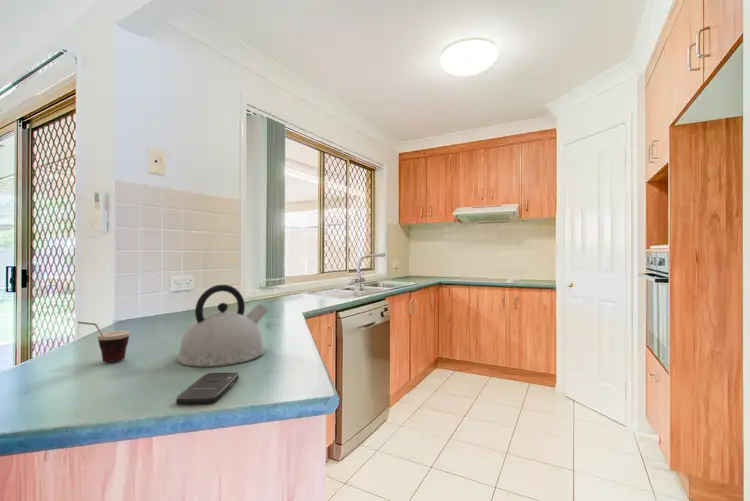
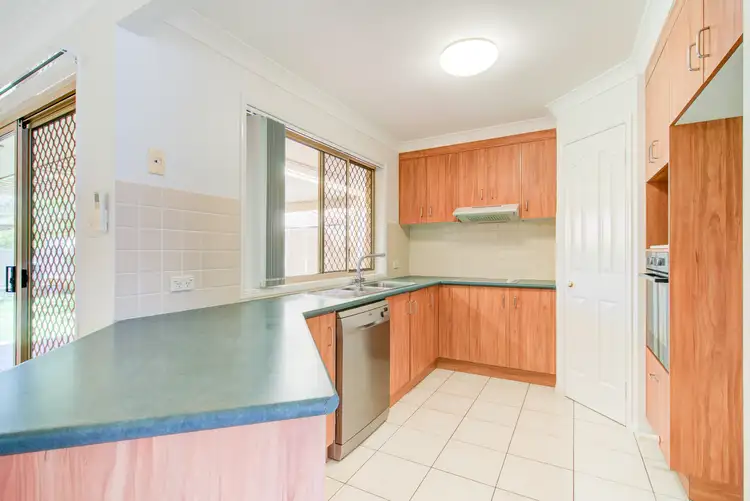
- kettle (226, 319)
- smartphone (210, 387)
- cup (103, 340)
